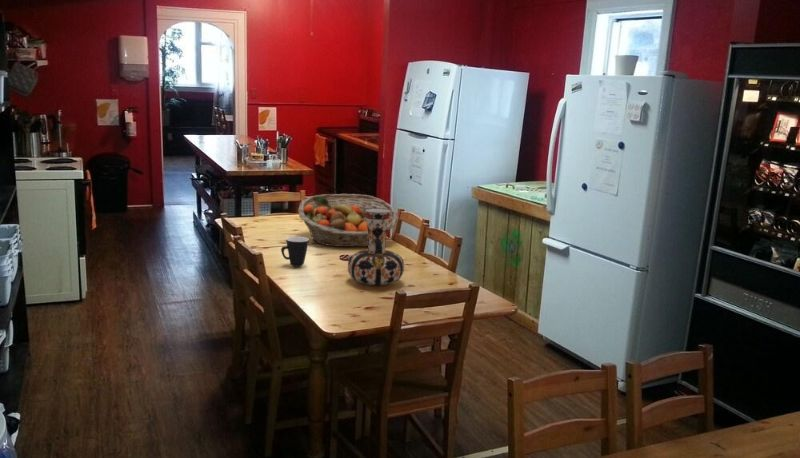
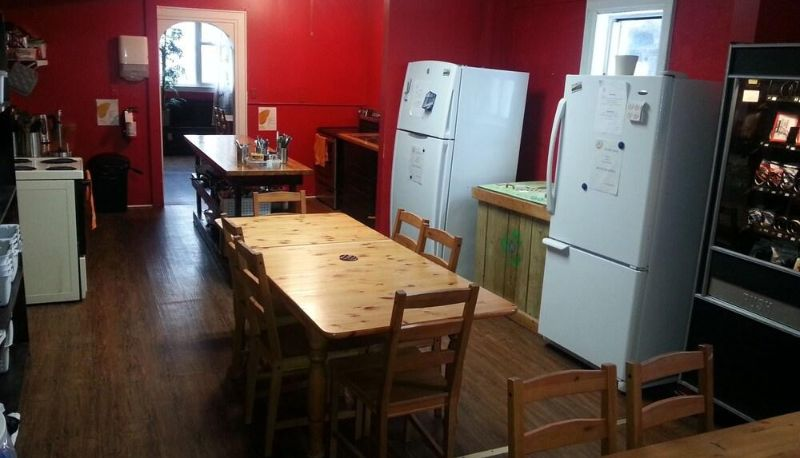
- fruit basket (348, 219)
- mug (294, 252)
- vase (377, 246)
